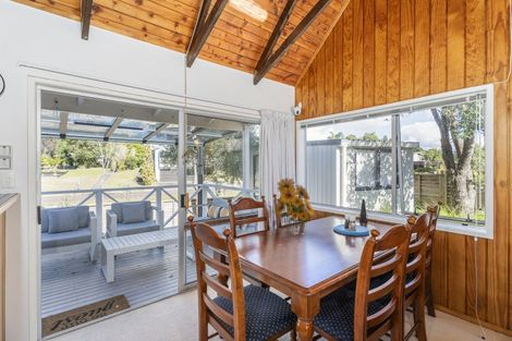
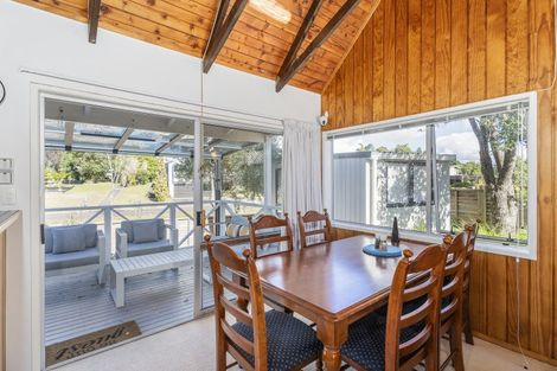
- flower bouquet (294, 205)
